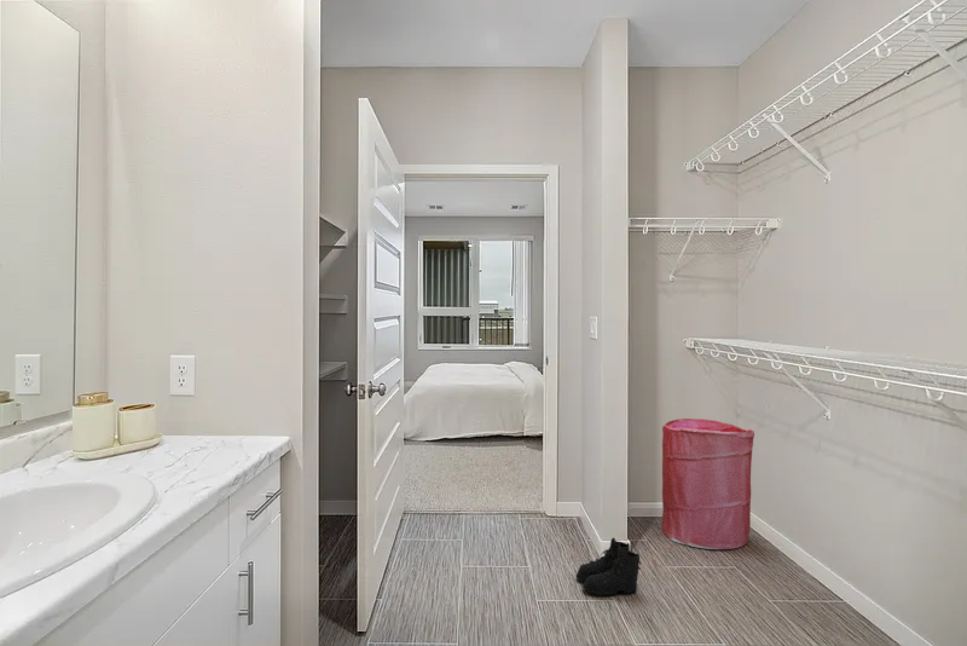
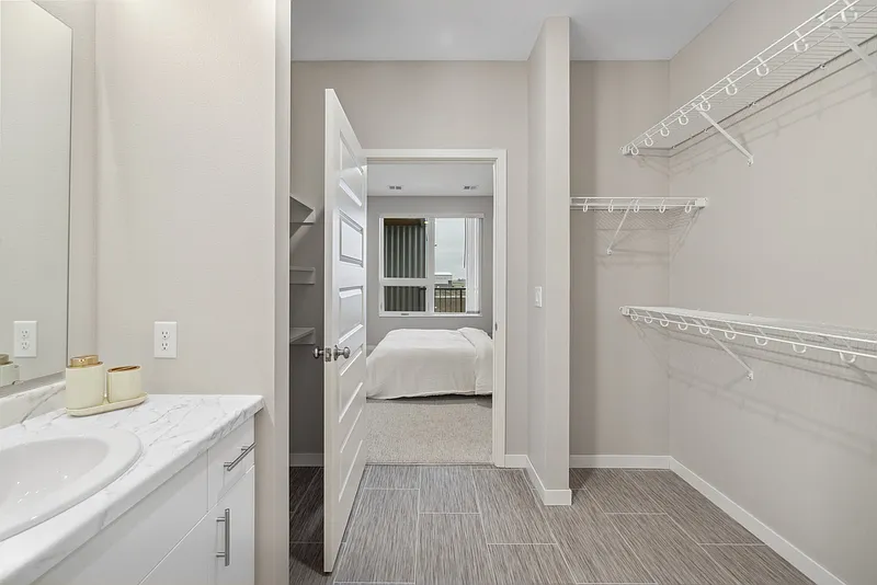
- laundry hamper (706, 478)
- boots (607, 564)
